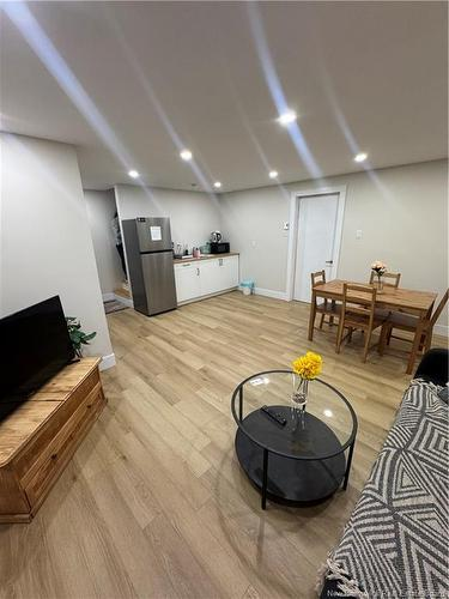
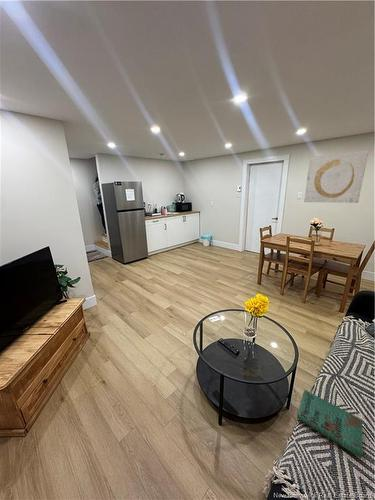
+ book (328, 419)
+ wall art (333, 178)
